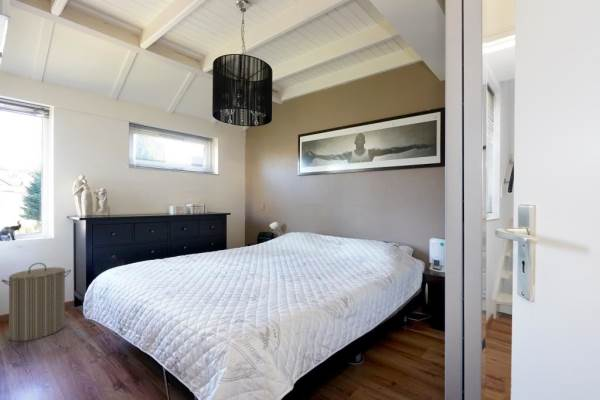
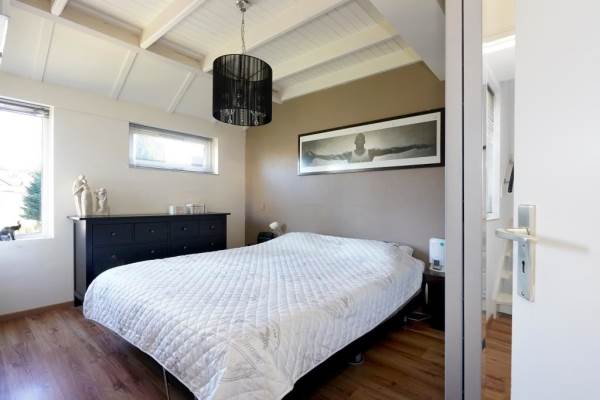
- laundry hamper (38, 297)
